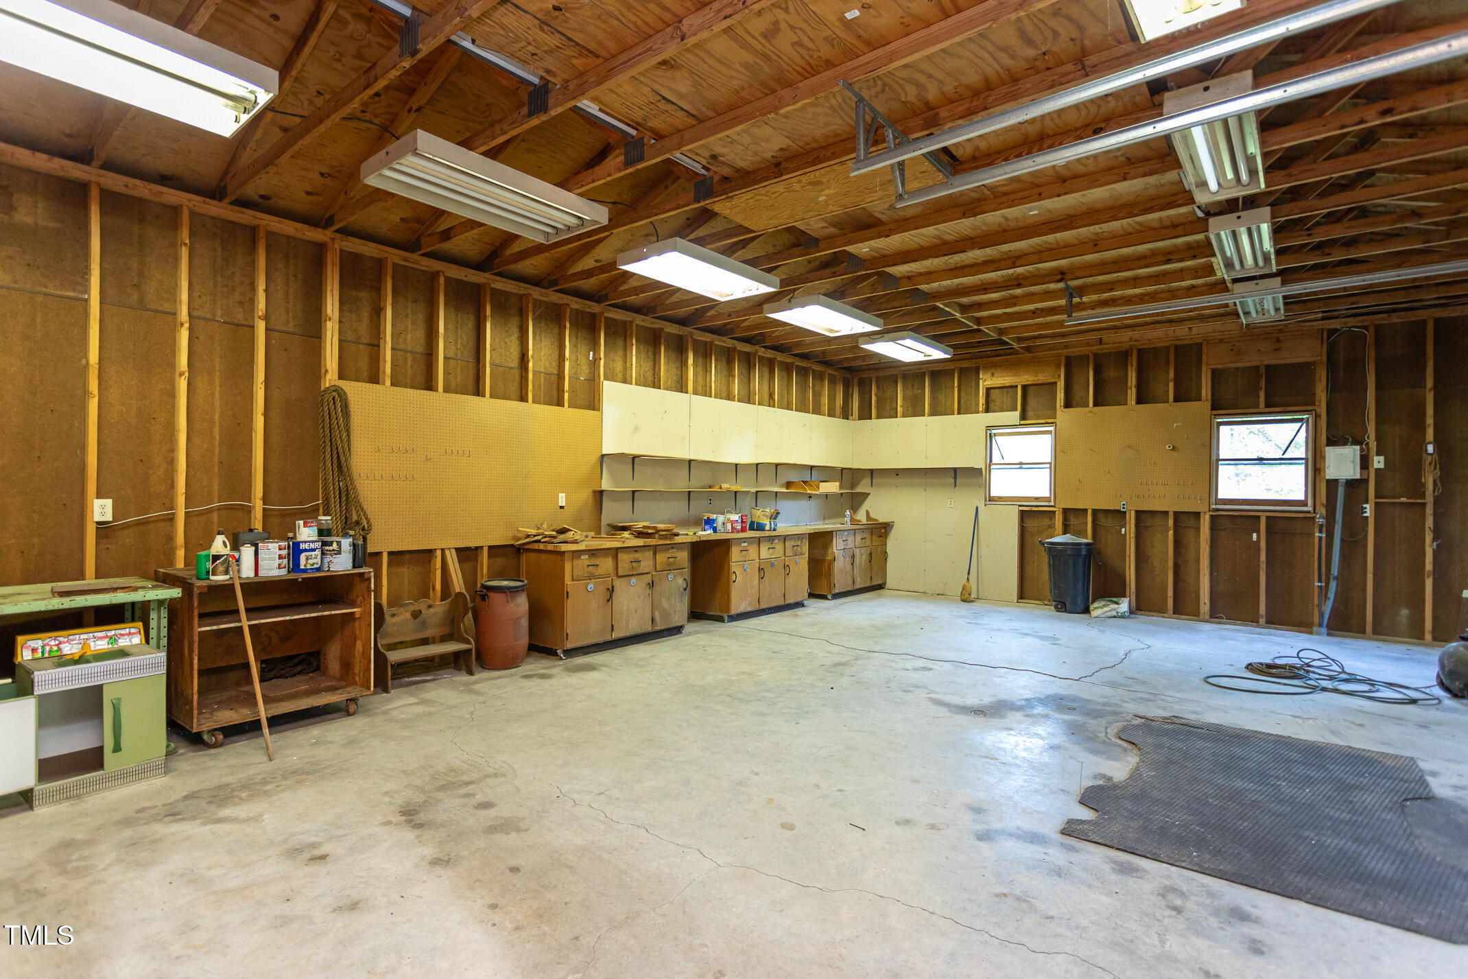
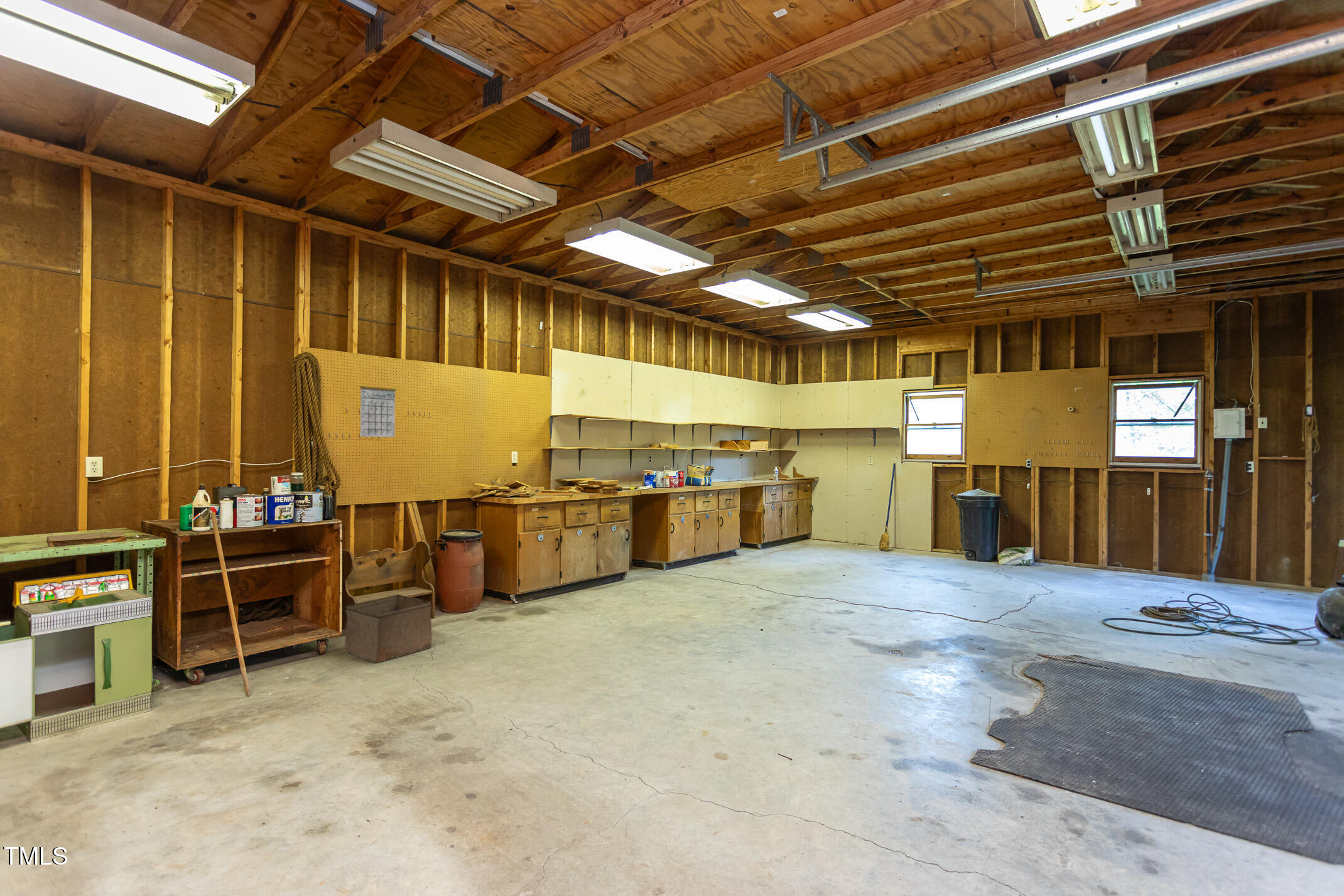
+ storage bin (388, 627)
+ calendar (378, 406)
